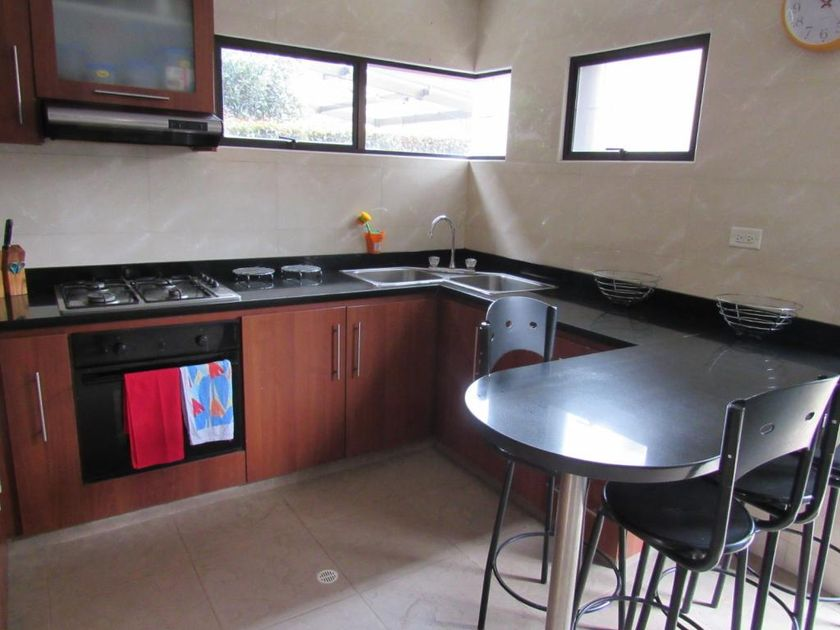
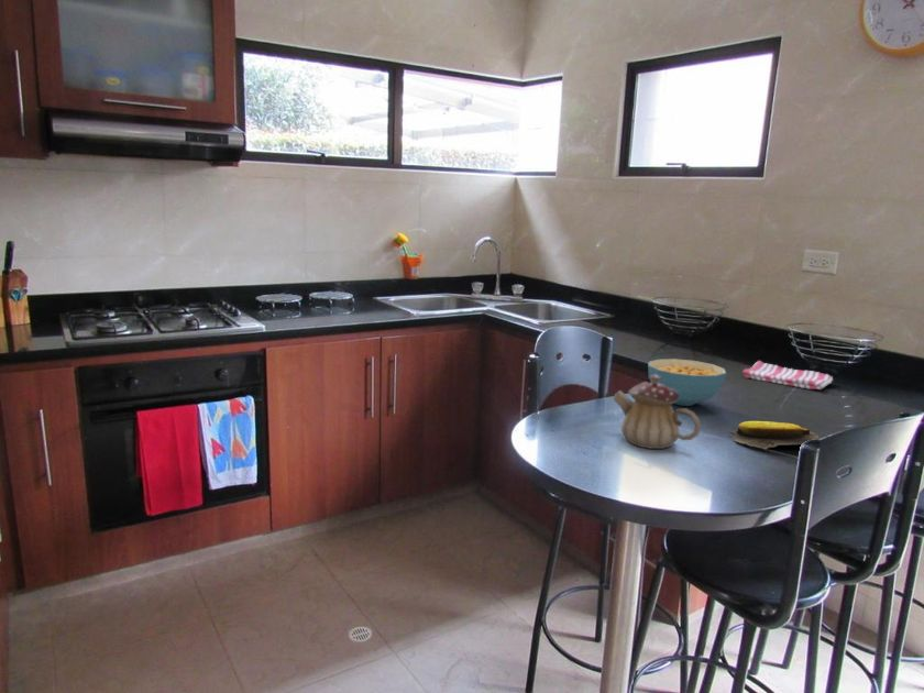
+ banana (771, 429)
+ teapot (656, 408)
+ cereal bowl (684, 384)
+ dish towel (788, 375)
